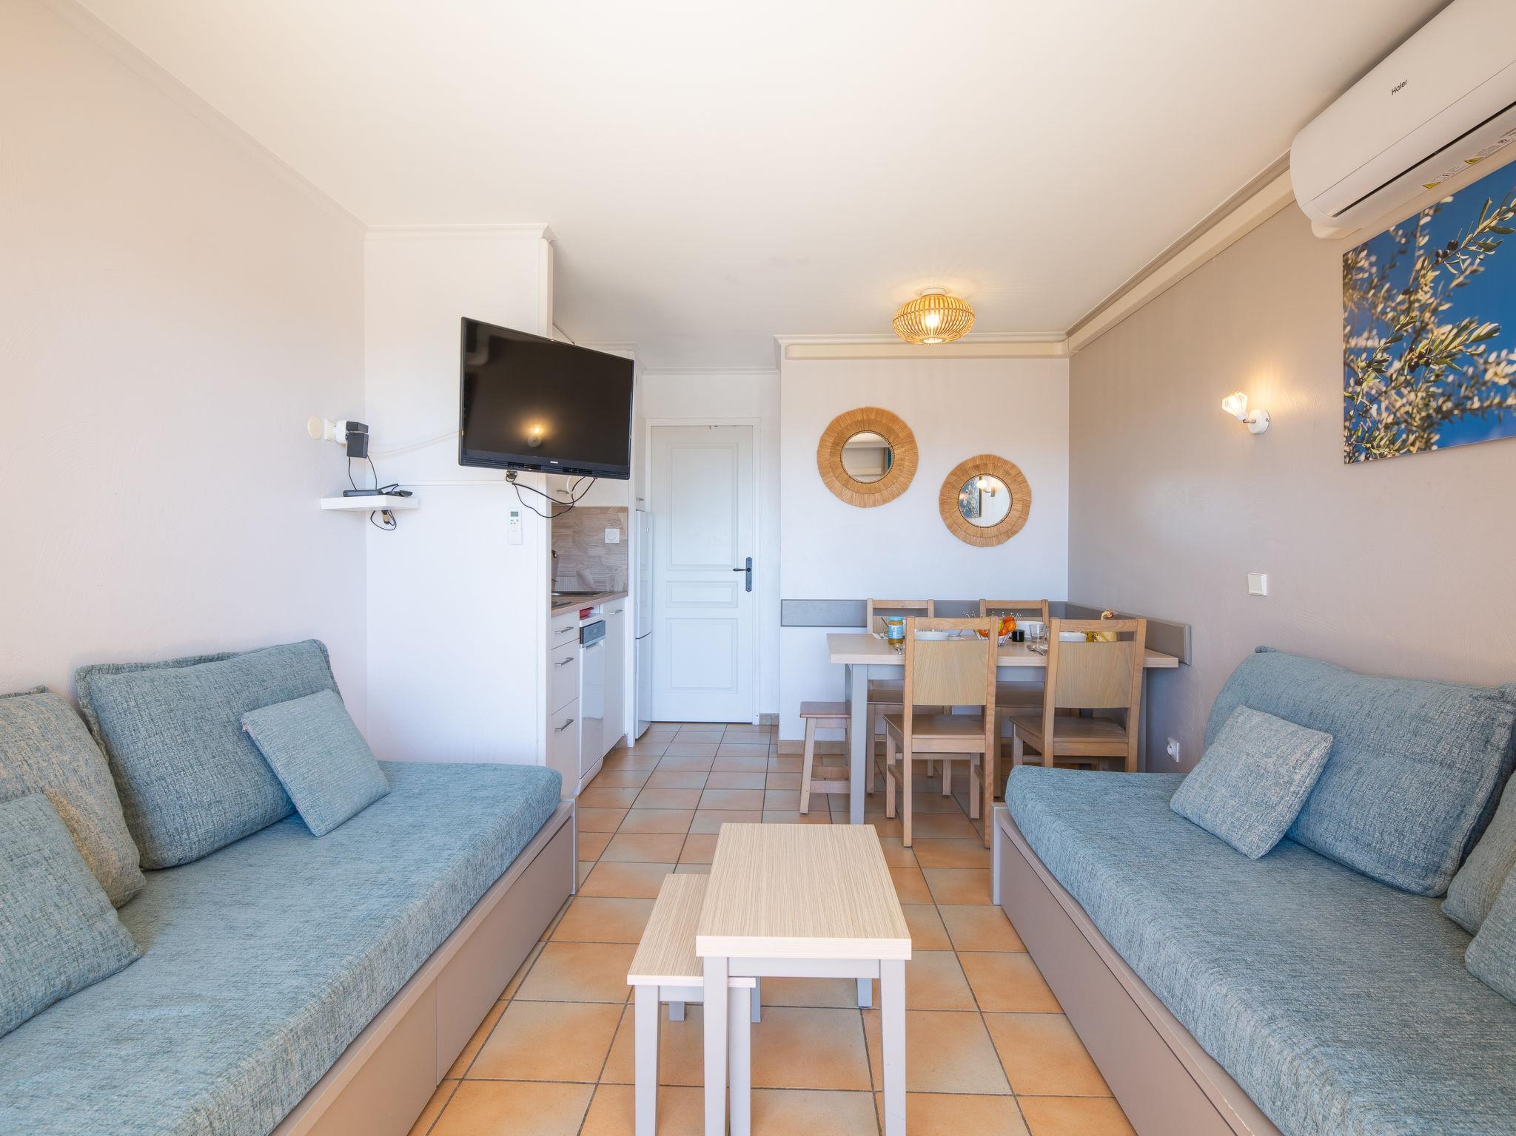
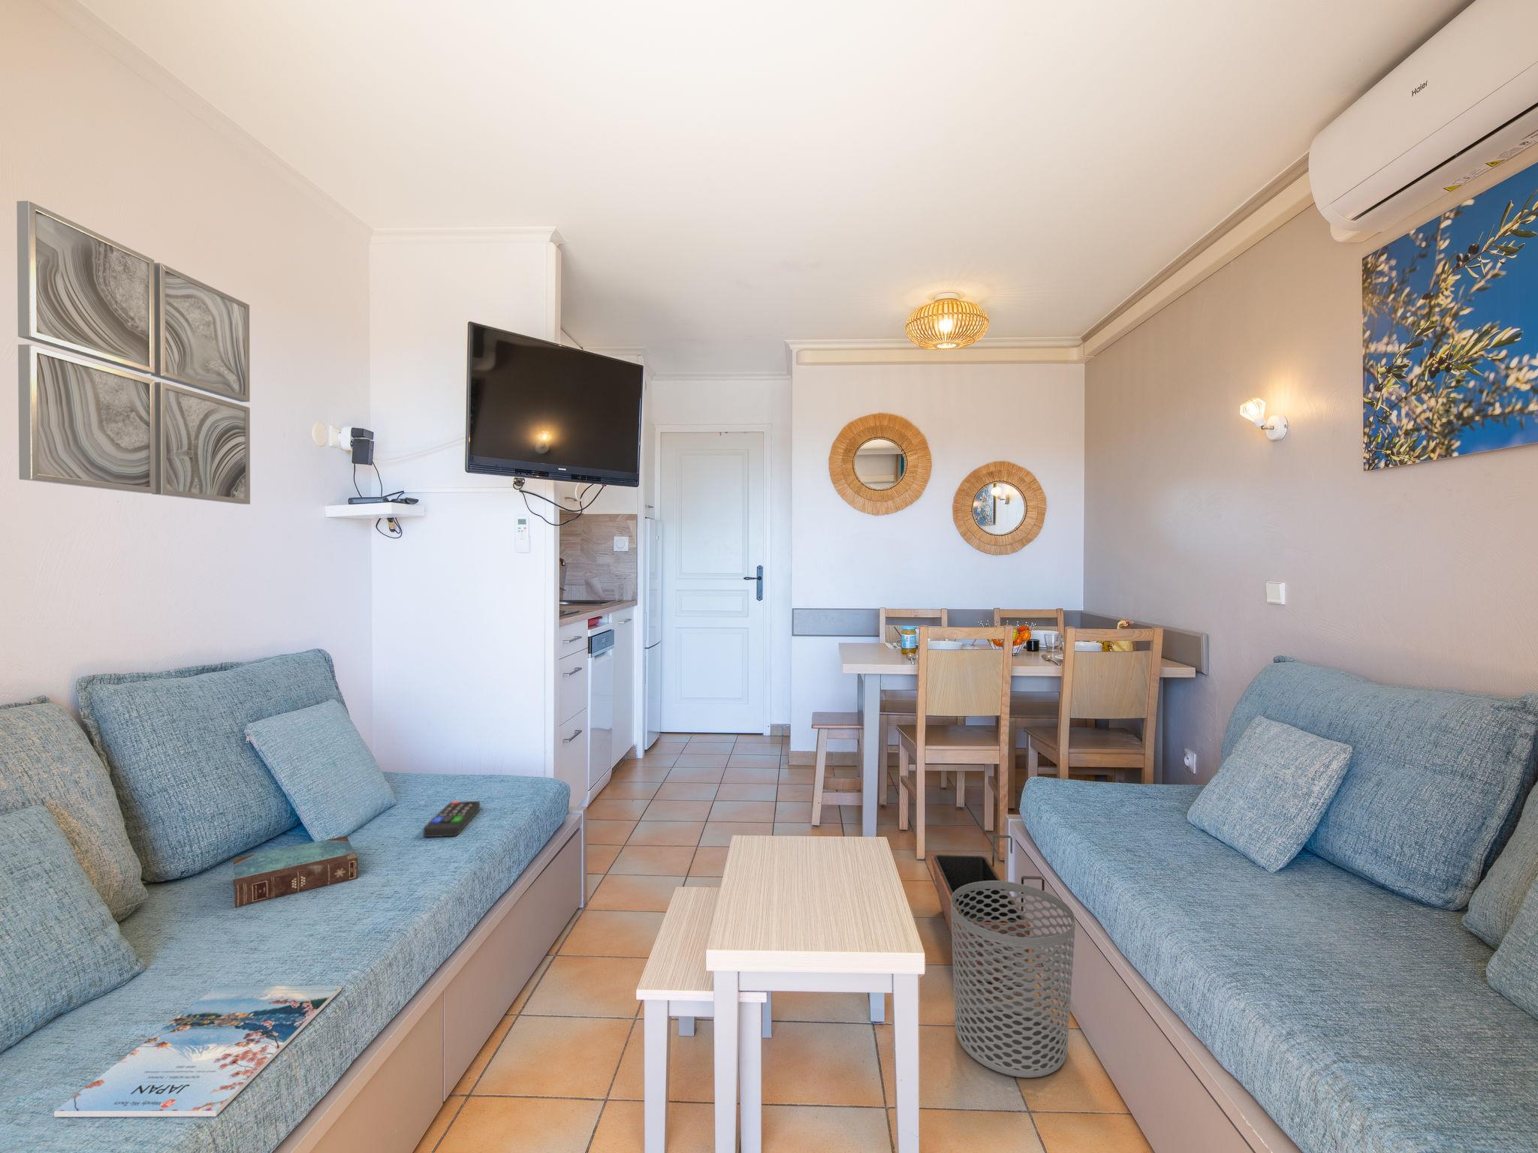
+ wall art (154, 377)
+ waste bin (1010, 974)
+ planter (985, 897)
+ book (295, 868)
+ remote control (453, 818)
+ magazine (217, 1042)
